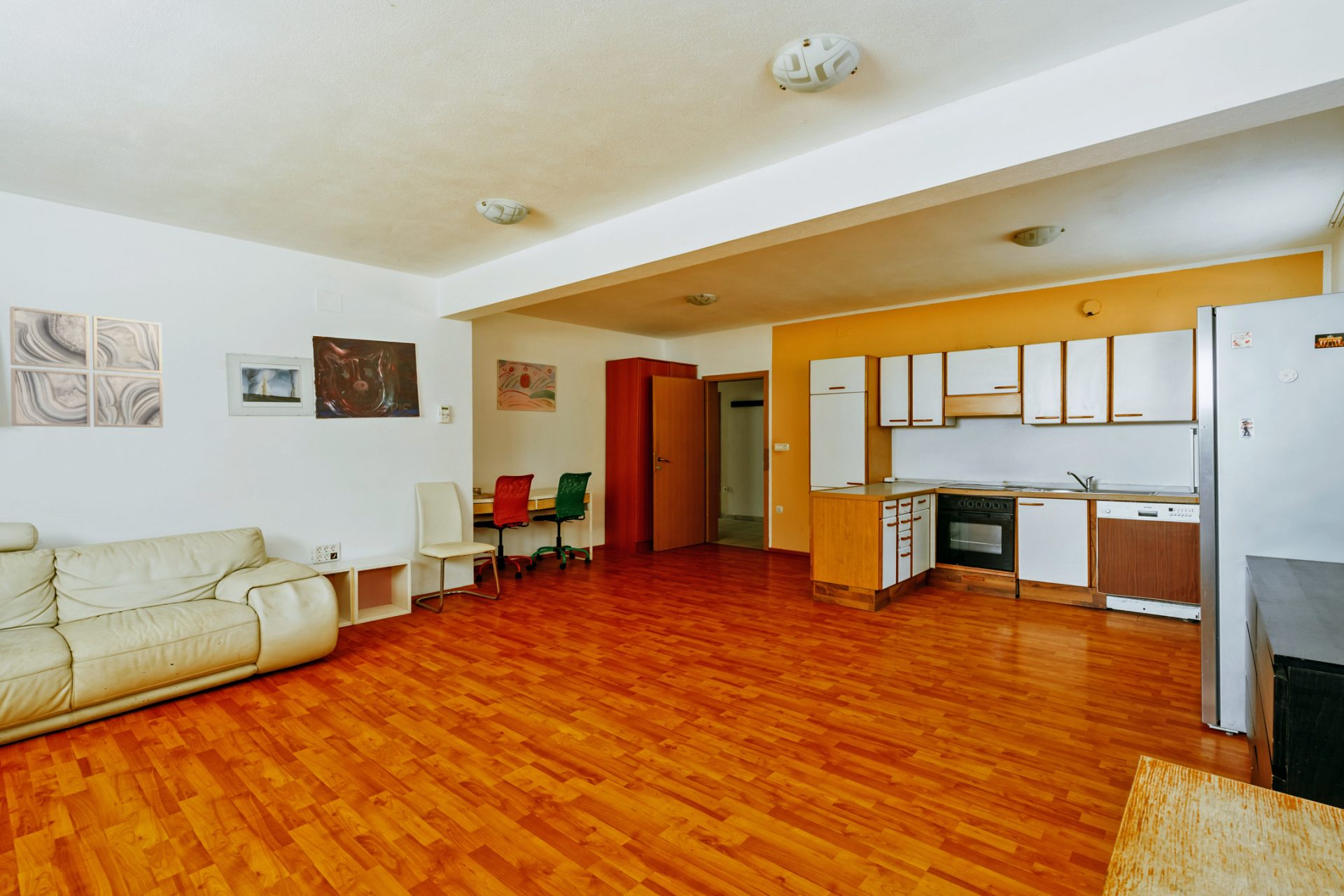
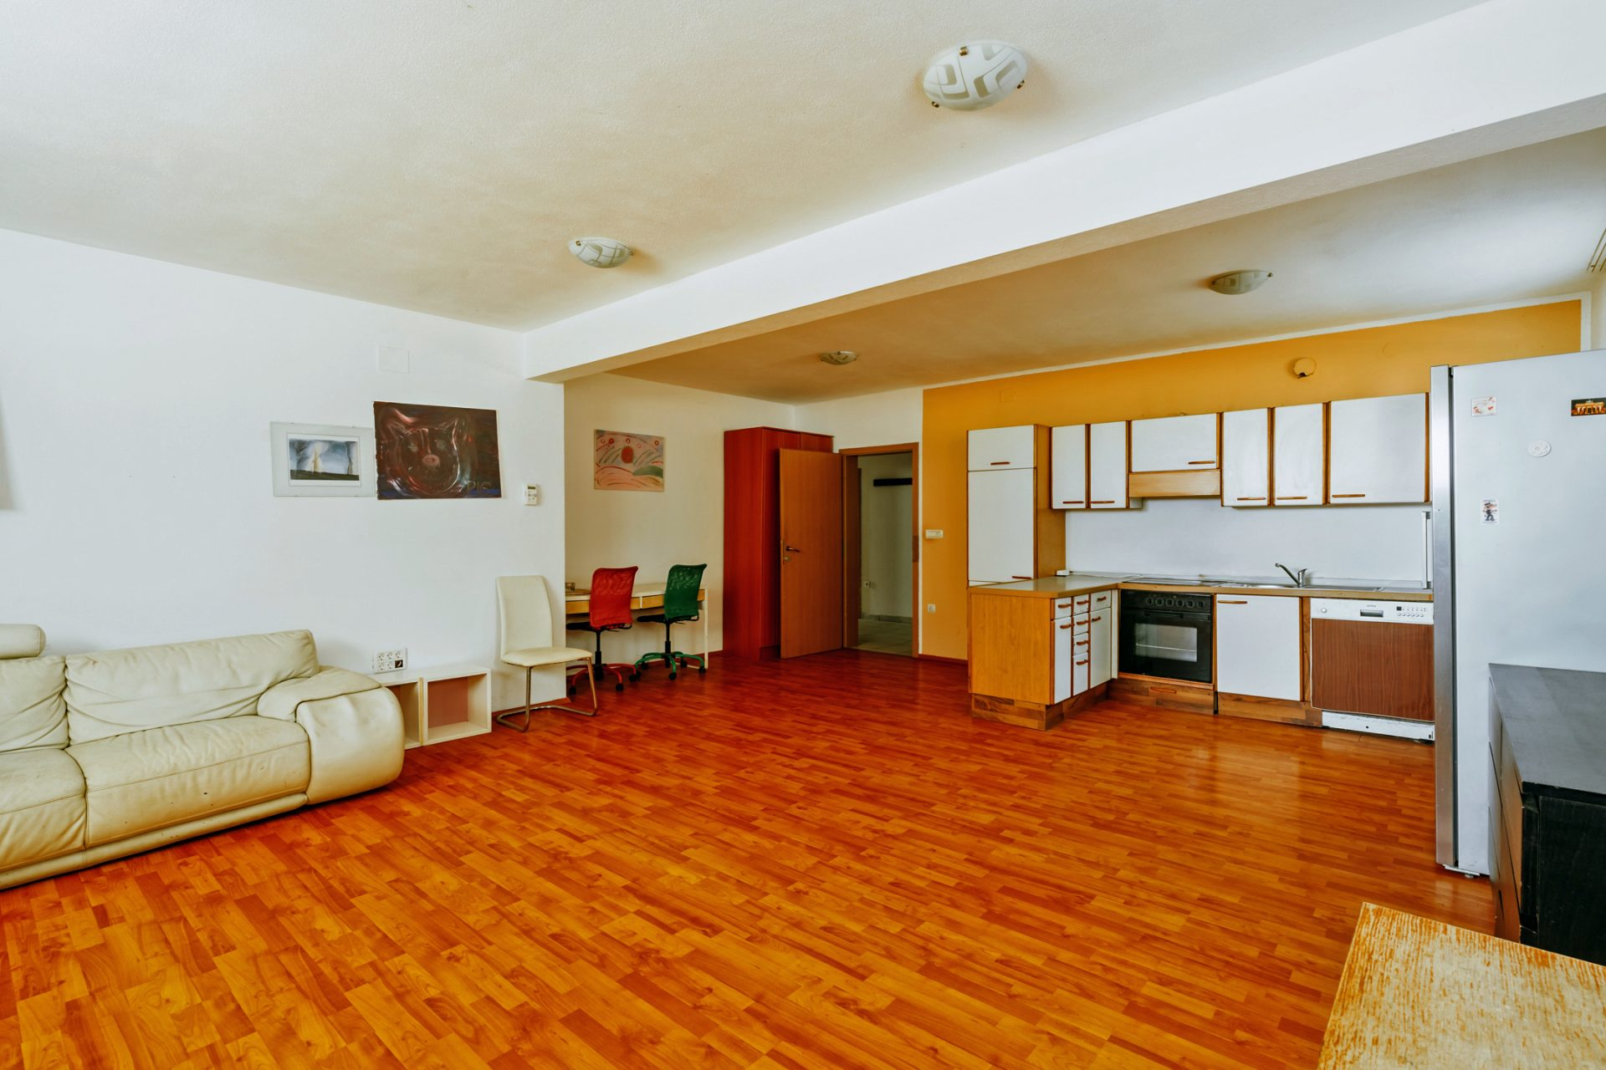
- wall art (93, 370)
